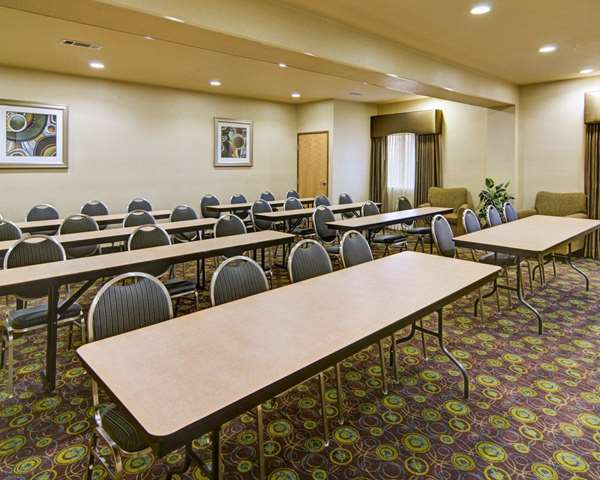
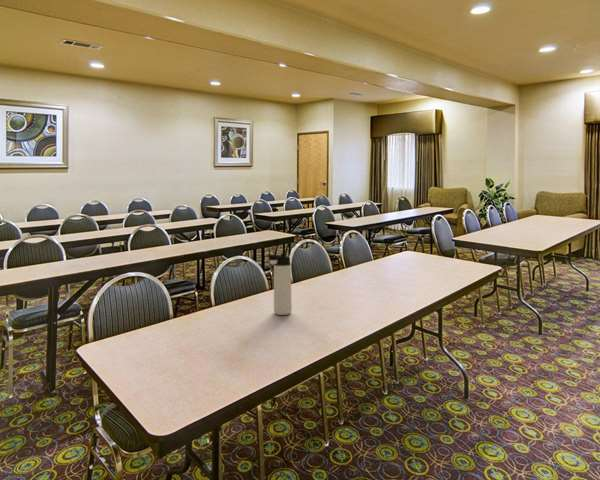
+ thermos bottle (279, 284)
